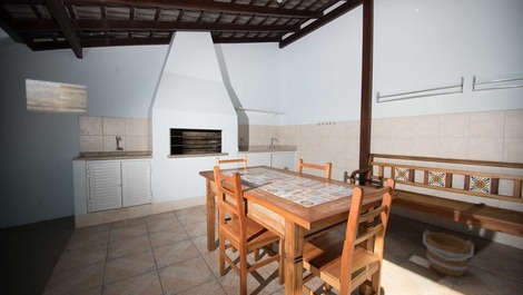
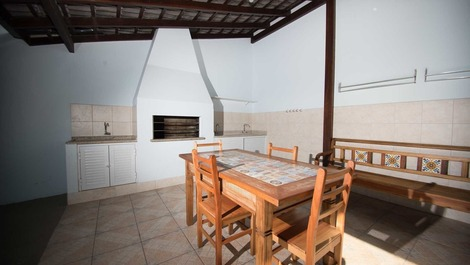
- wall art (58, 97)
- bucket (446, 252)
